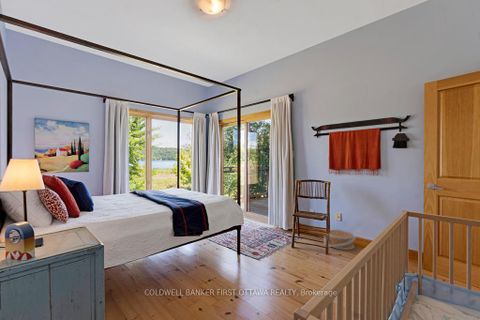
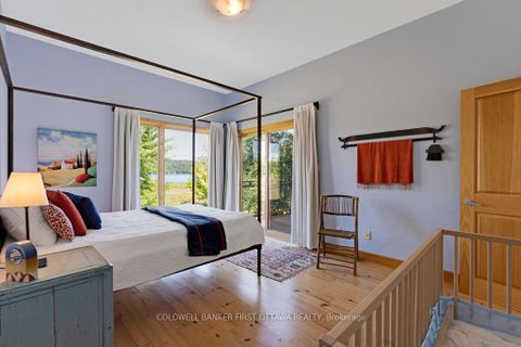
- basket (339, 239)
